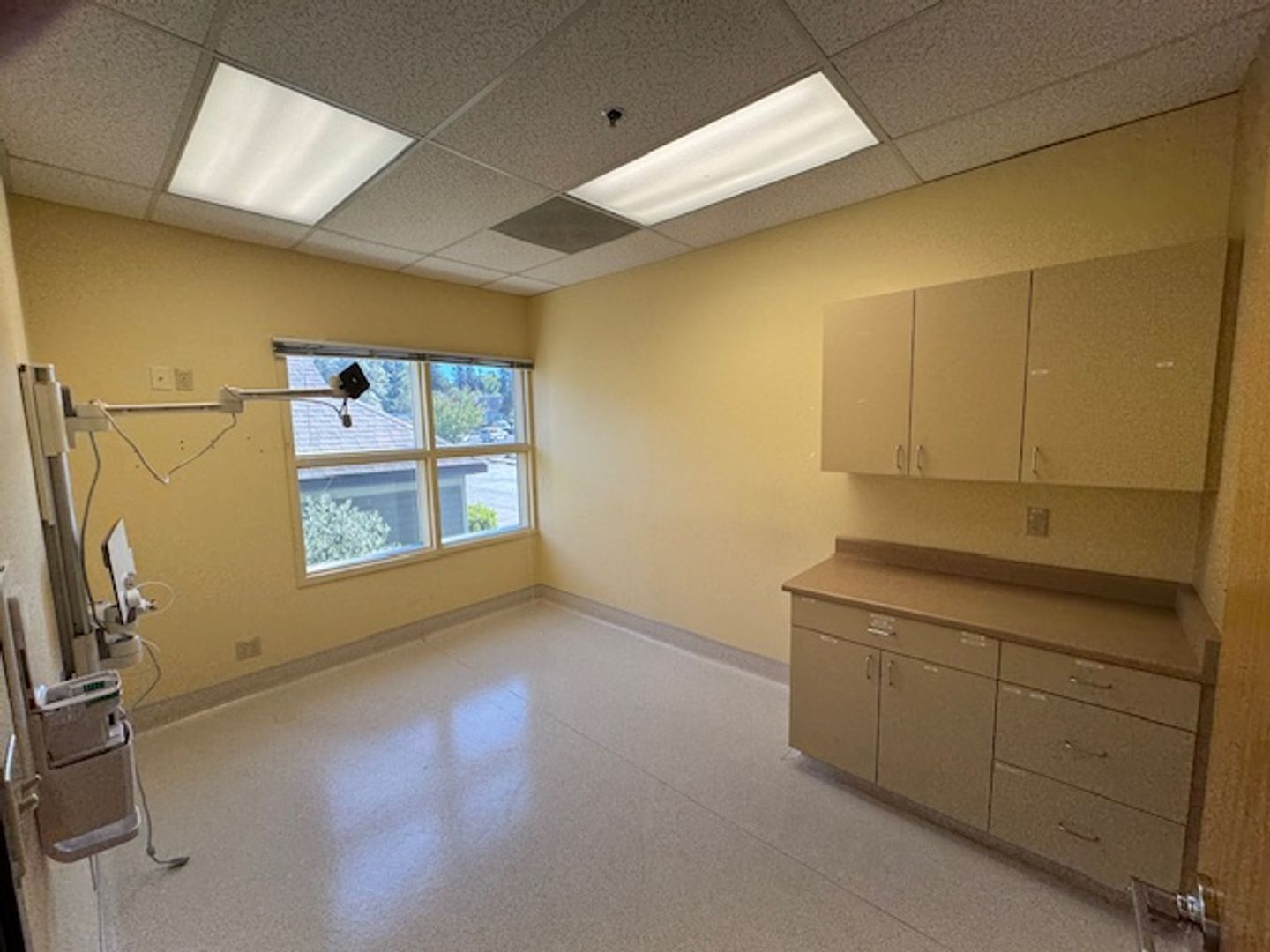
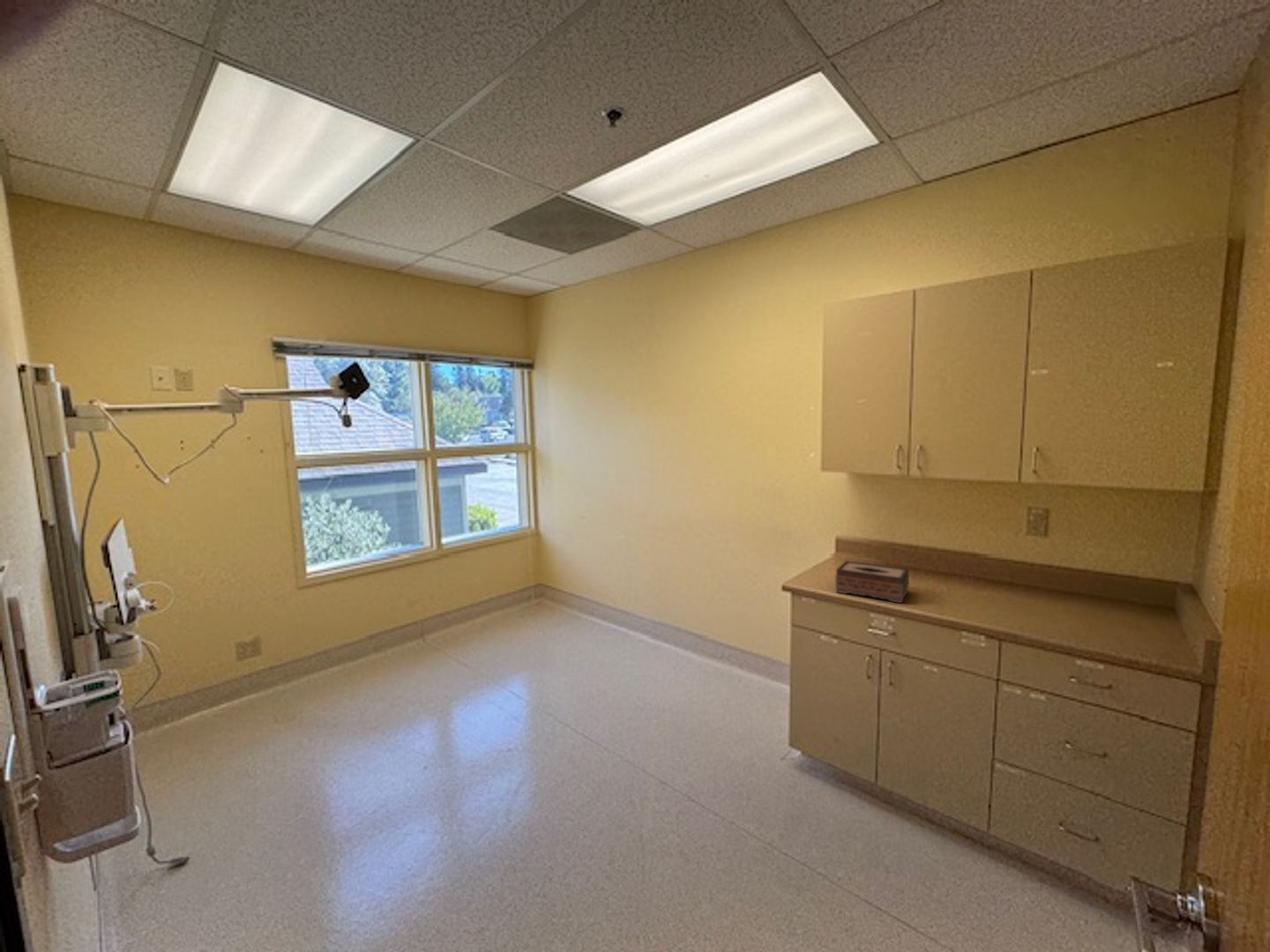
+ tissue box (871, 580)
